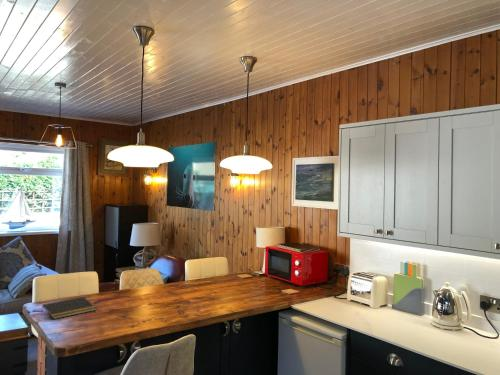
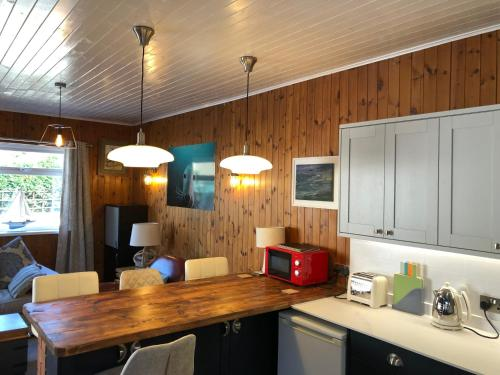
- notepad (69, 307)
